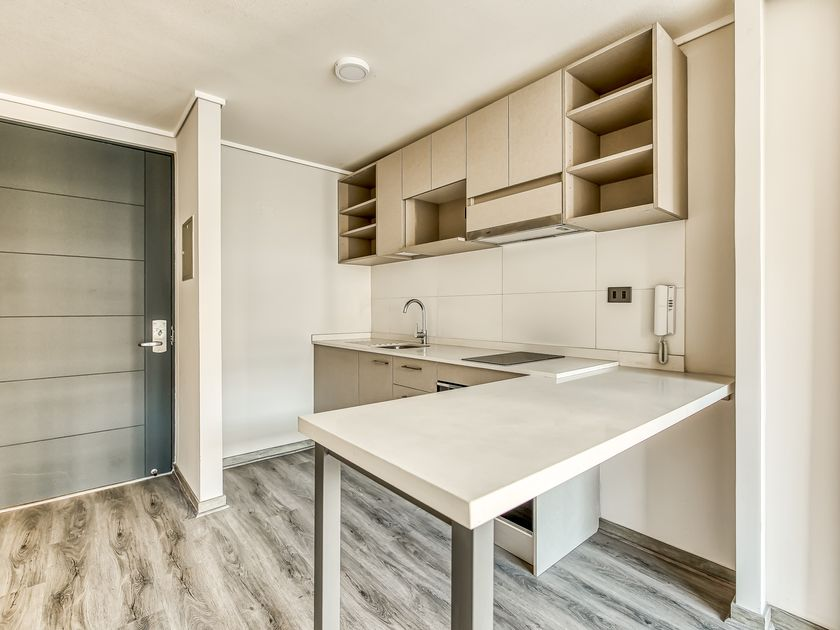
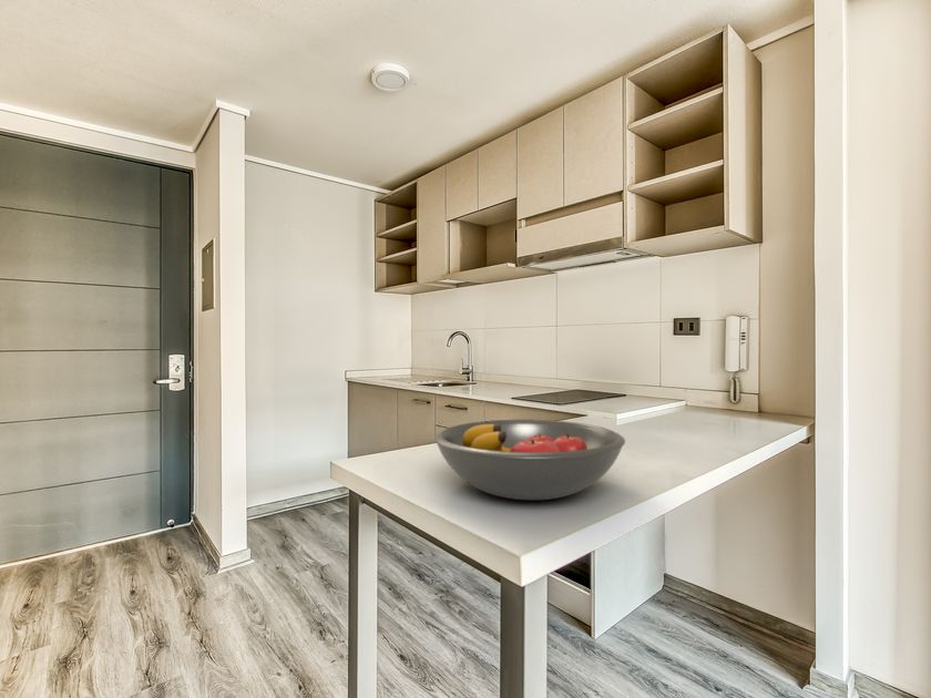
+ fruit bowl (528, 453)
